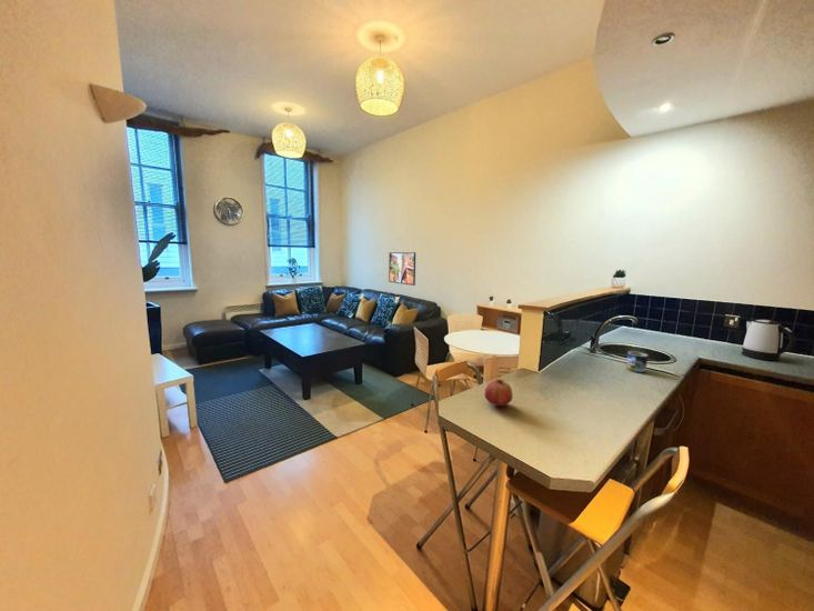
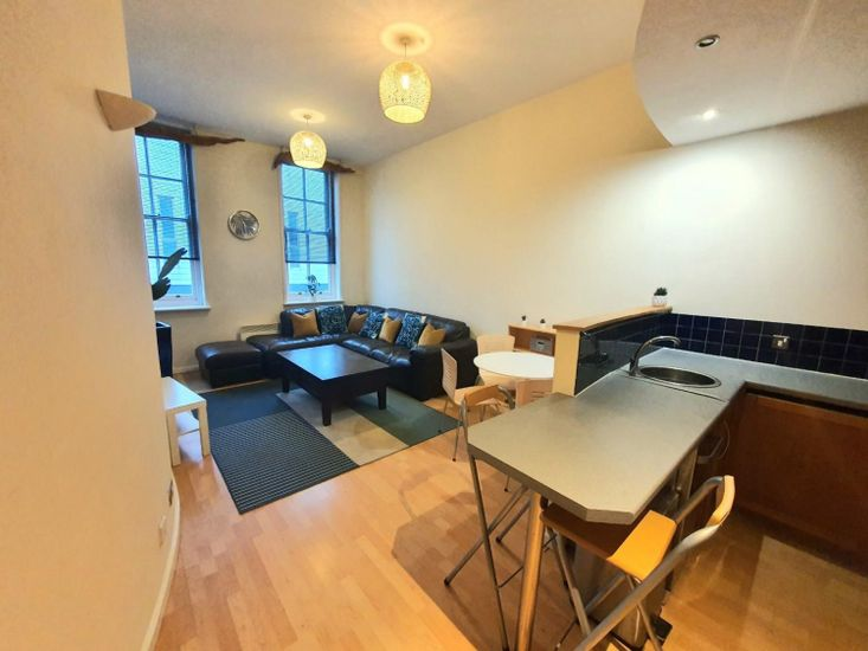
- fruit (499, 392)
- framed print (401, 268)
- kettle (767, 339)
- mug (637, 361)
